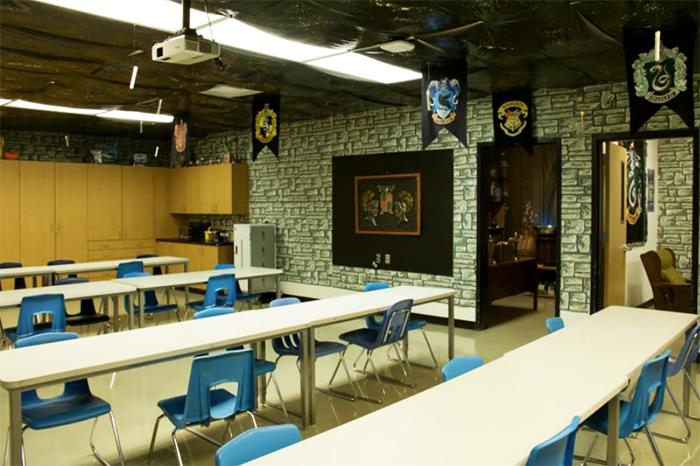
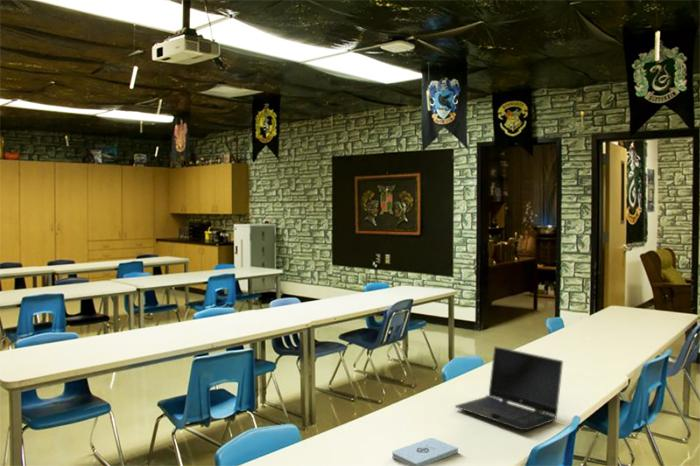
+ laptop computer (507, 385)
+ notepad (424, 452)
